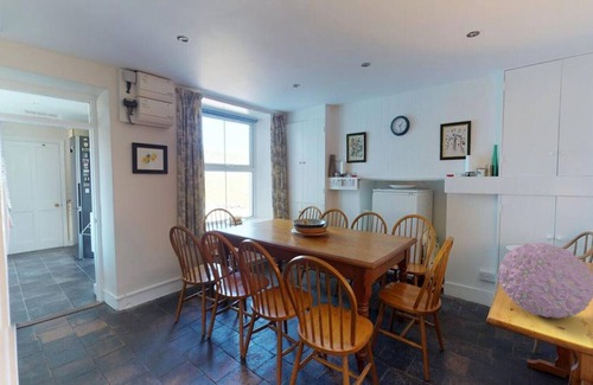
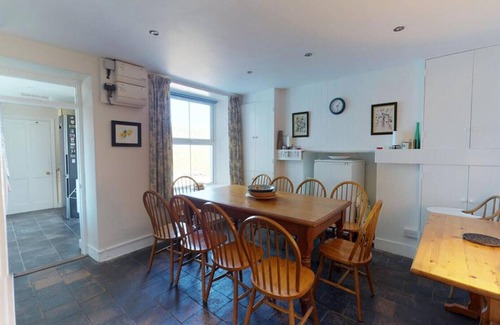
- decorative orb (542, 278)
